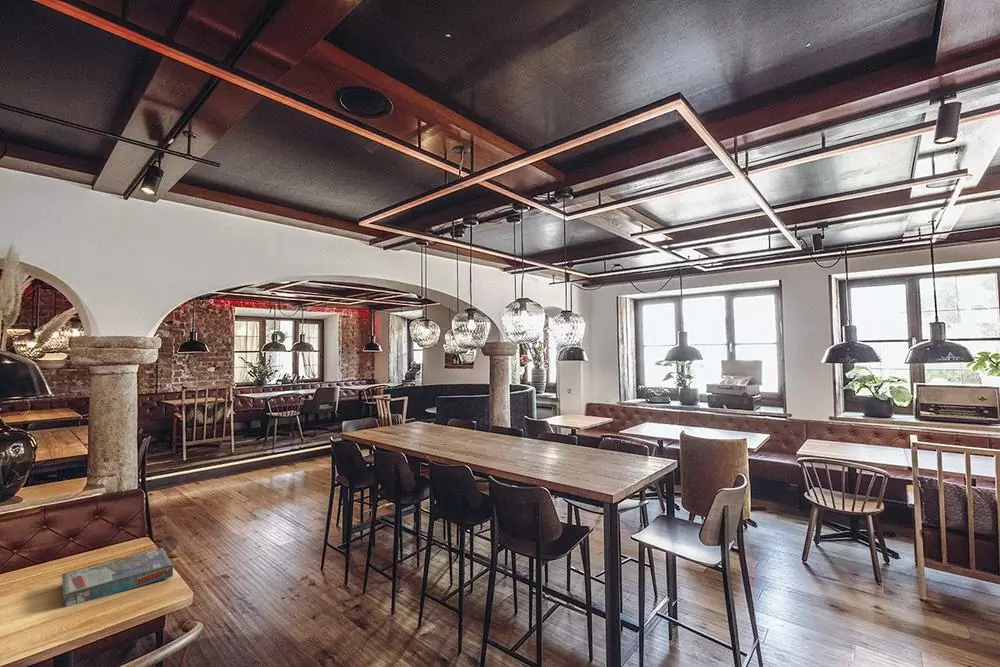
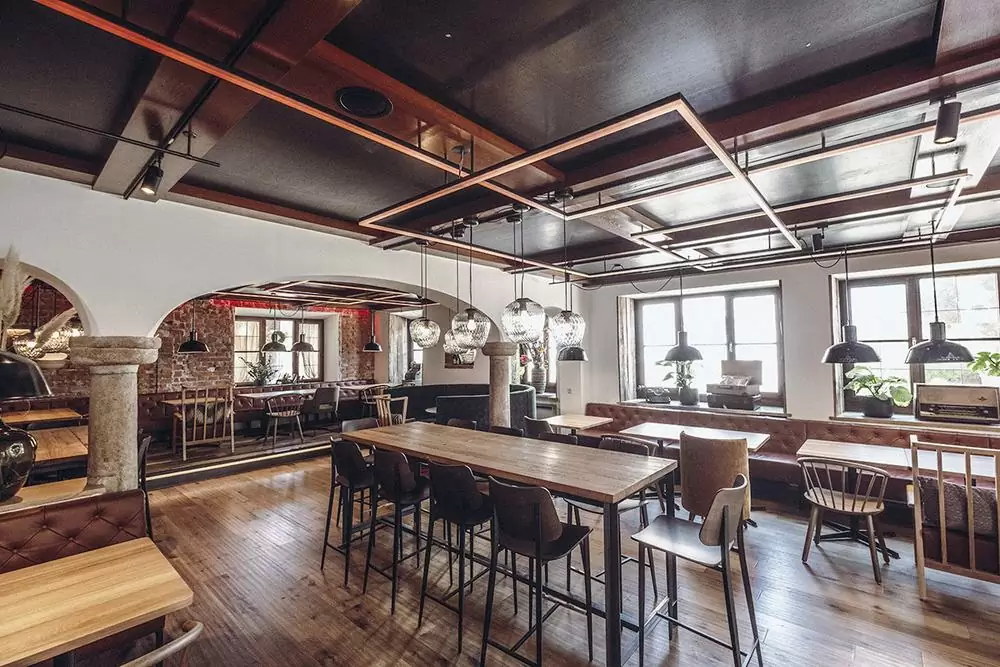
- board game (118, 574)
